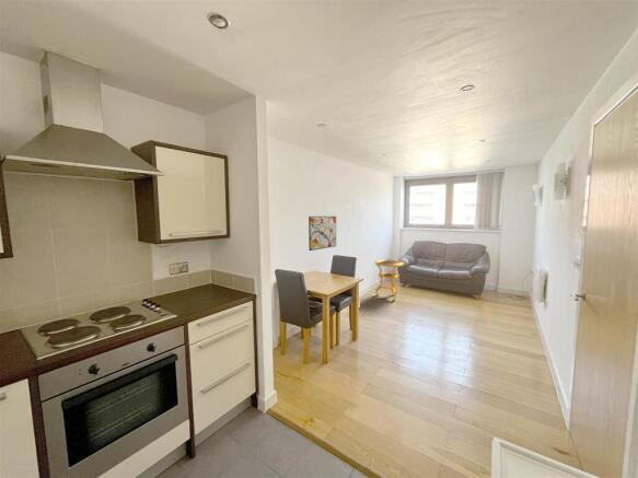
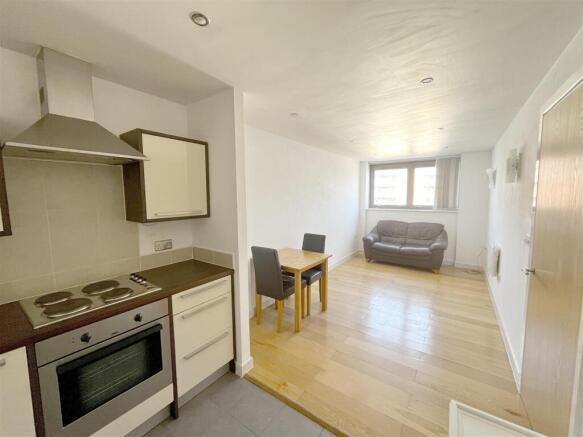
- side table (388, 277)
- wall art (323, 232)
